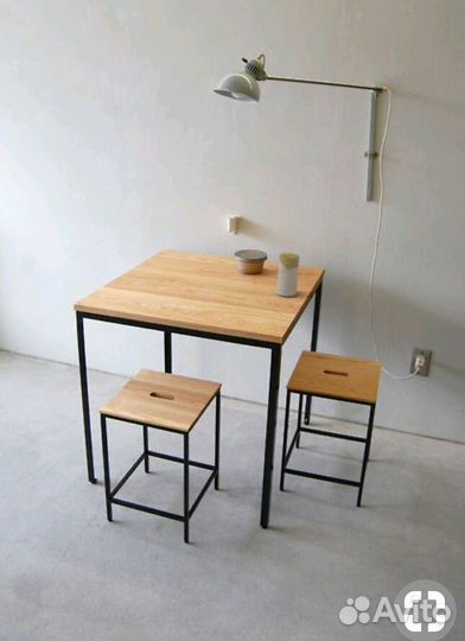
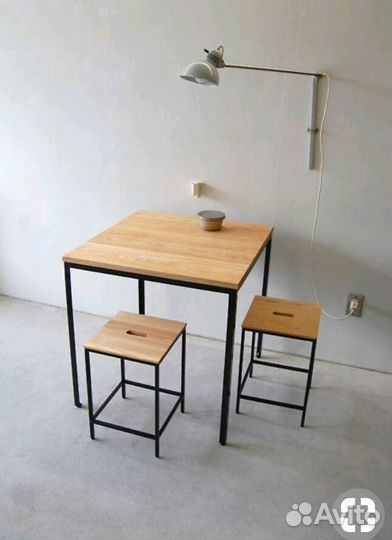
- candle (287, 274)
